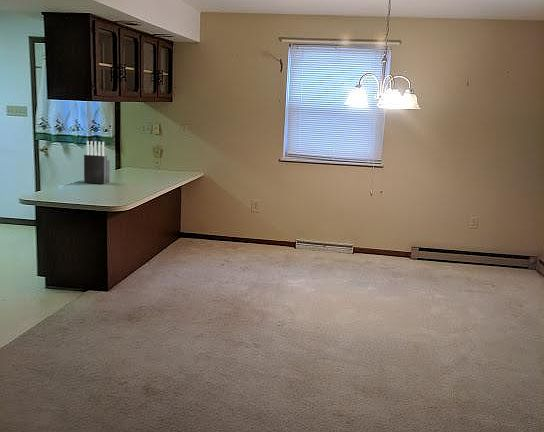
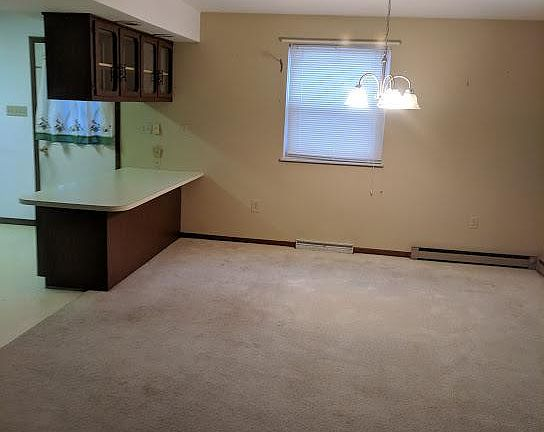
- knife block (97, 162)
